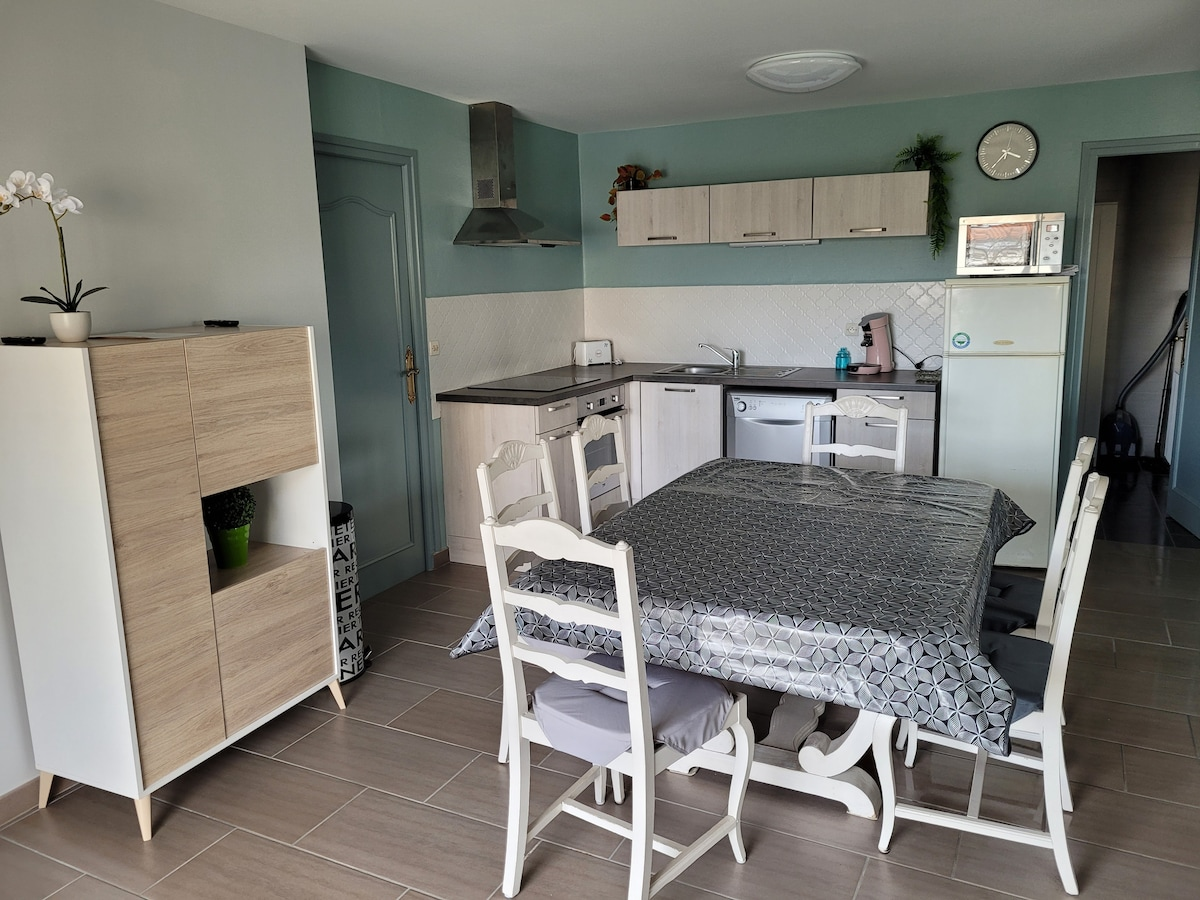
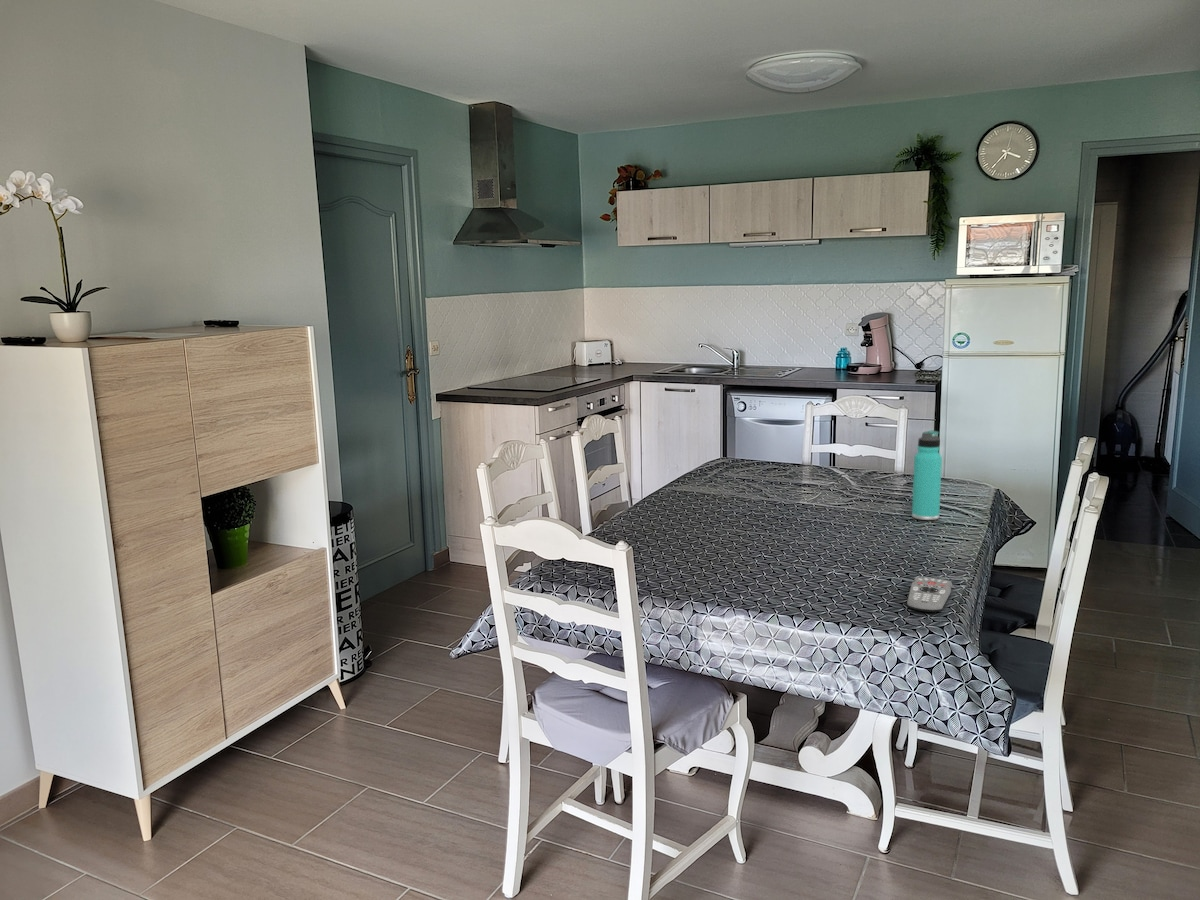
+ remote control (928, 594)
+ thermos bottle (927, 474)
